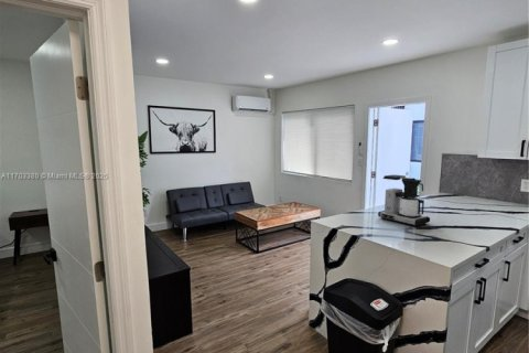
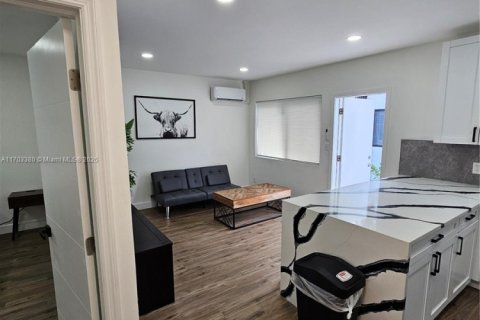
- coffee maker (403, 199)
